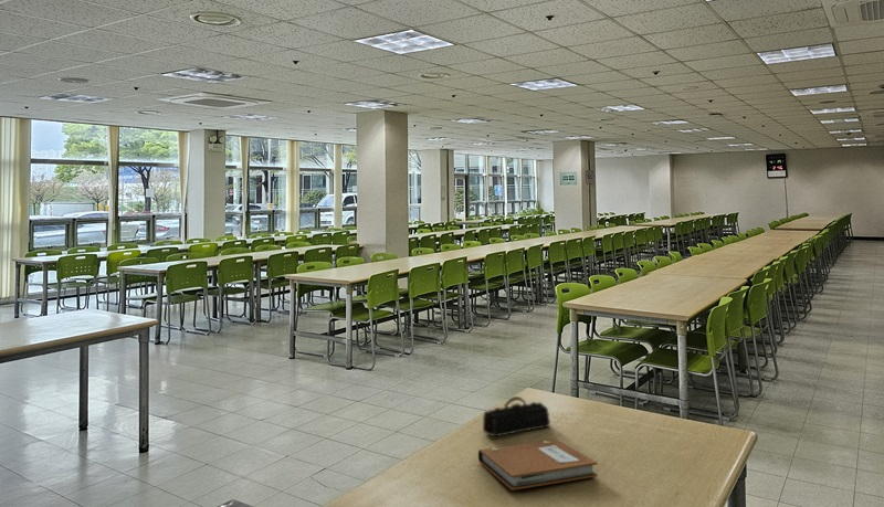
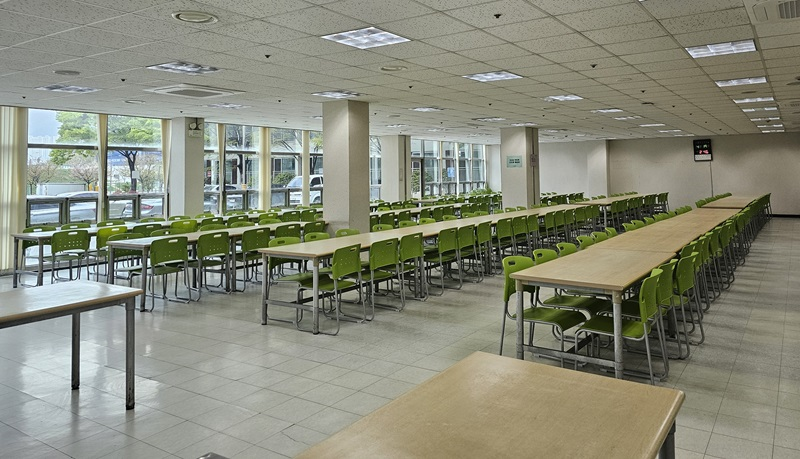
- notebook (537, 461)
- pencil case (516, 412)
